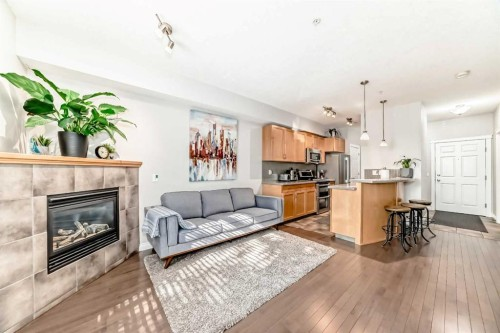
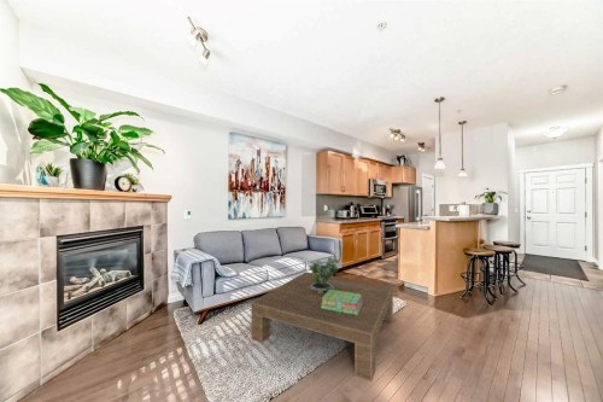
+ potted plant (323, 272)
+ coffee table (328, 310)
+ stack of books (341, 301)
